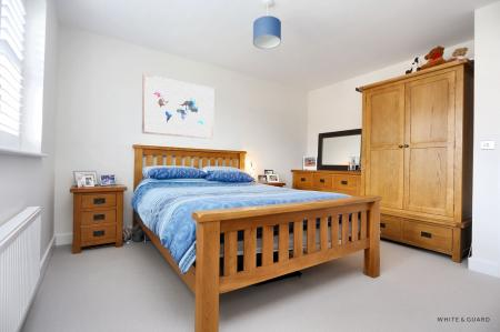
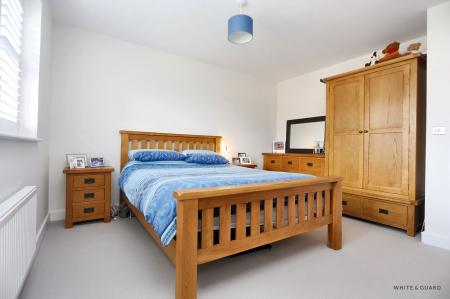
- wall art (180, 109)
